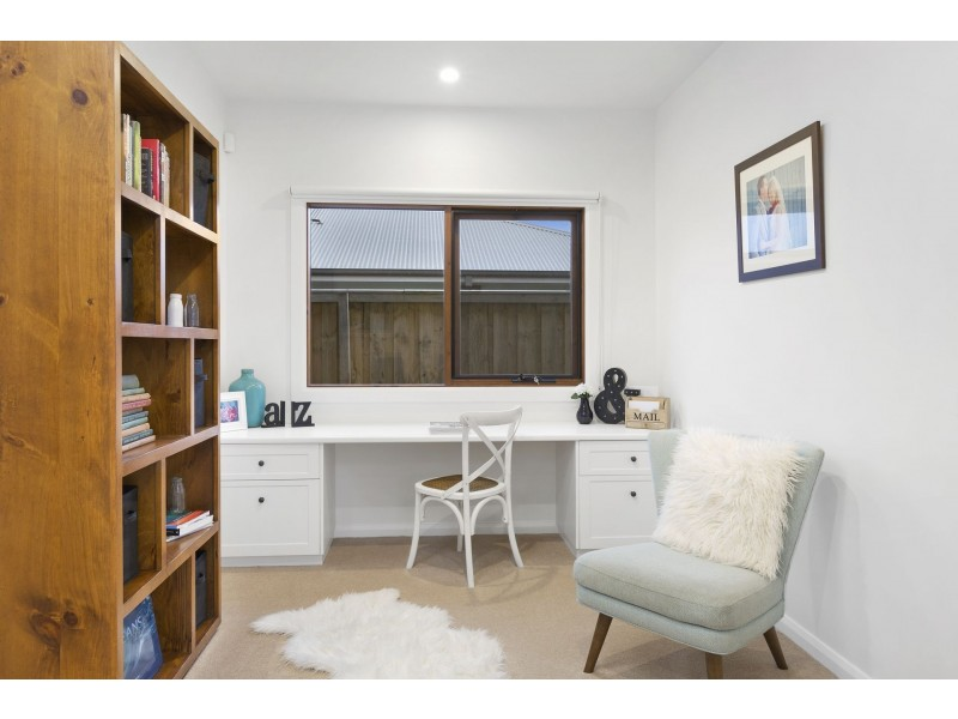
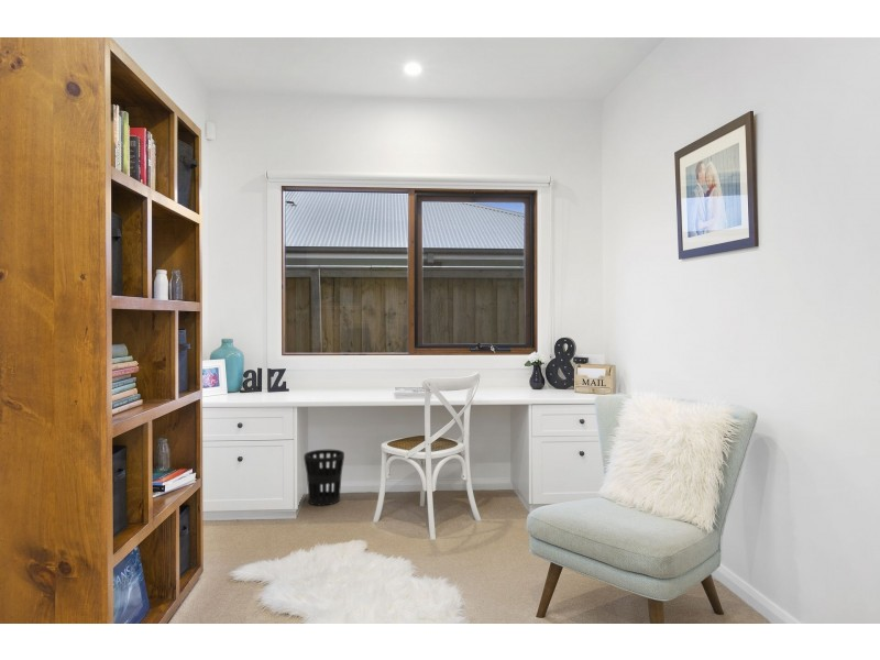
+ wastebasket (323, 476)
